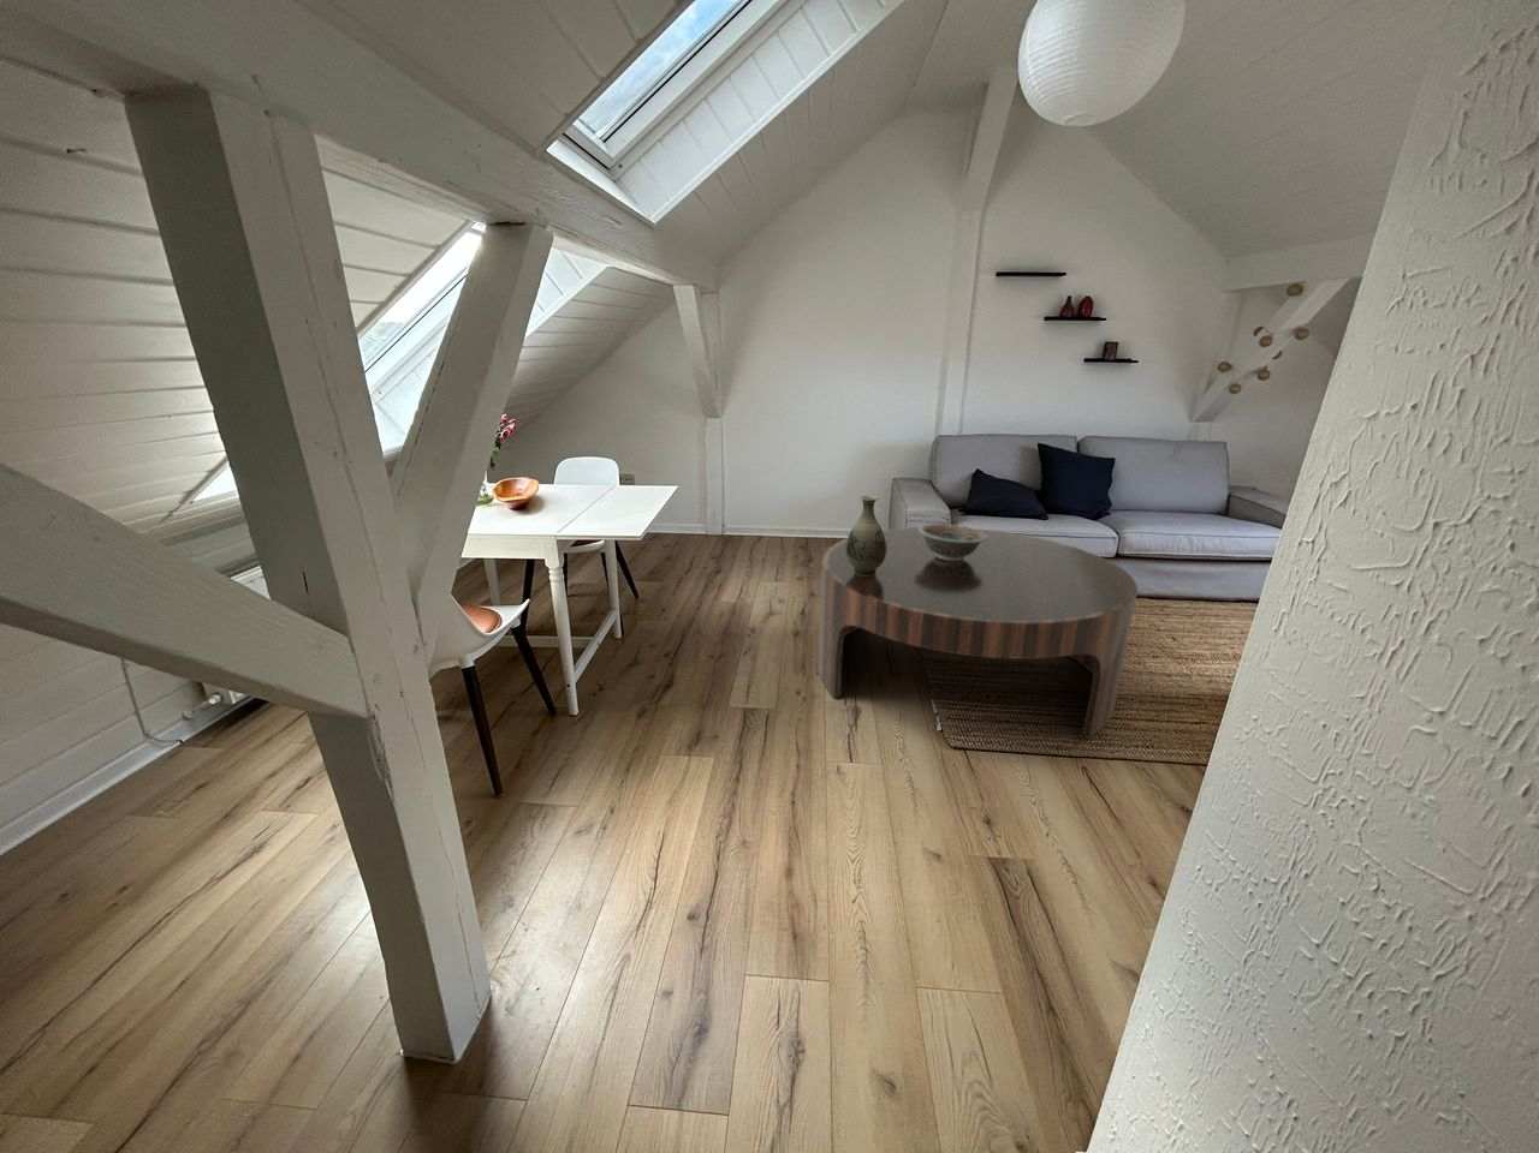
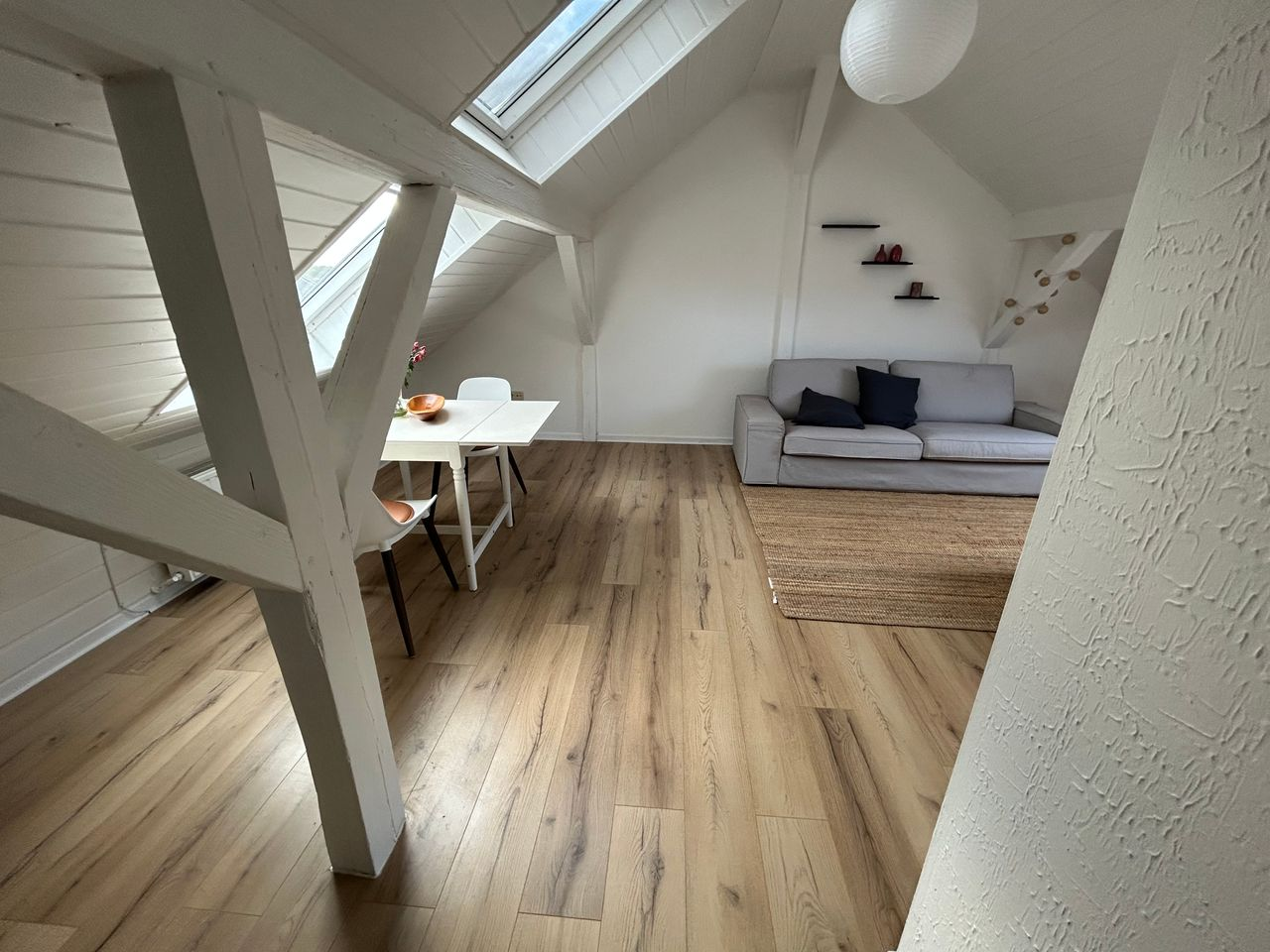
- vase (866, 534)
- coffee table (965, 620)
- decorative bowl (951, 543)
